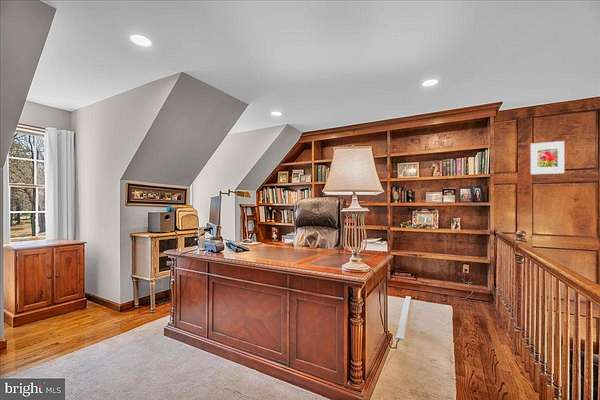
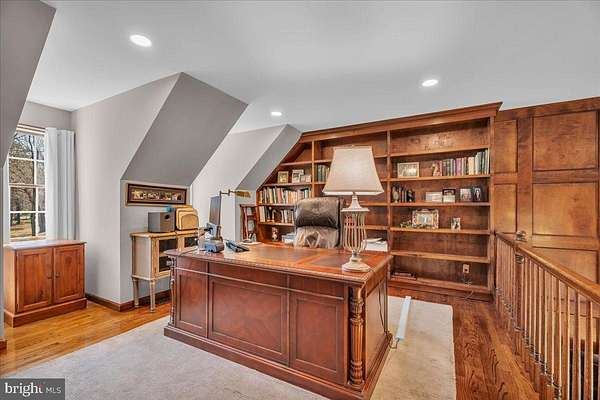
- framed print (547, 158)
